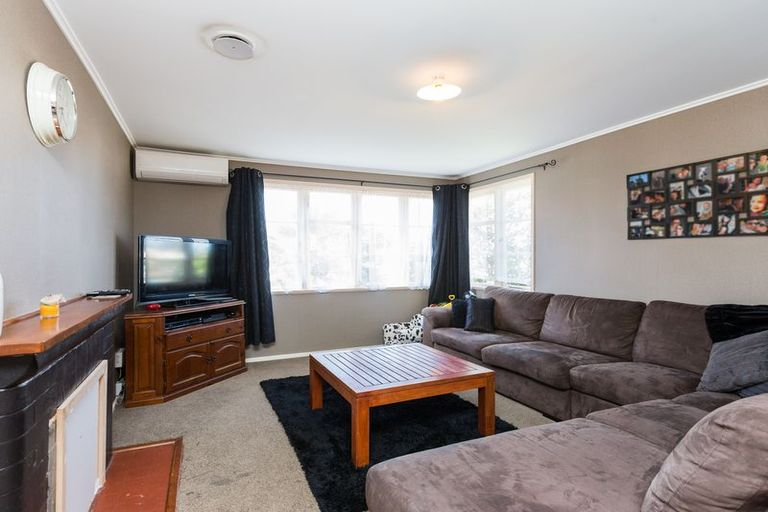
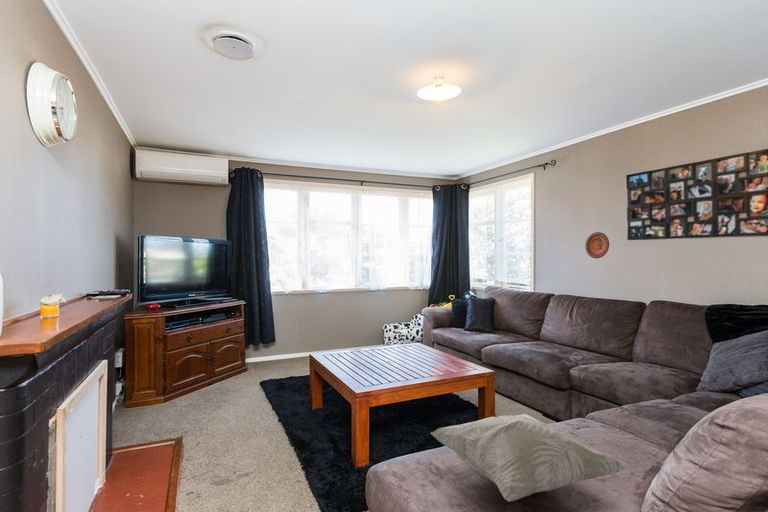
+ decorative pillow (519, 449)
+ decorative plate (597, 245)
